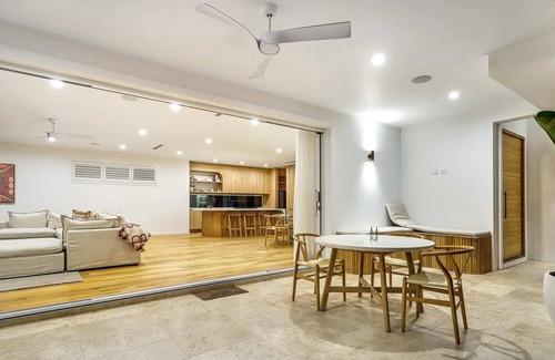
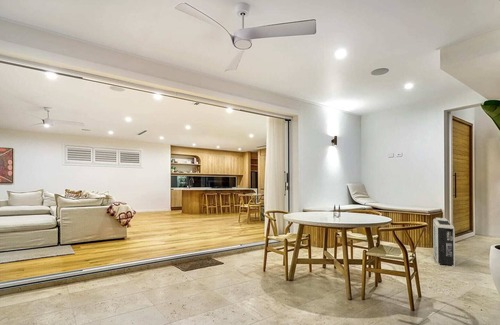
+ air purifier (443, 240)
